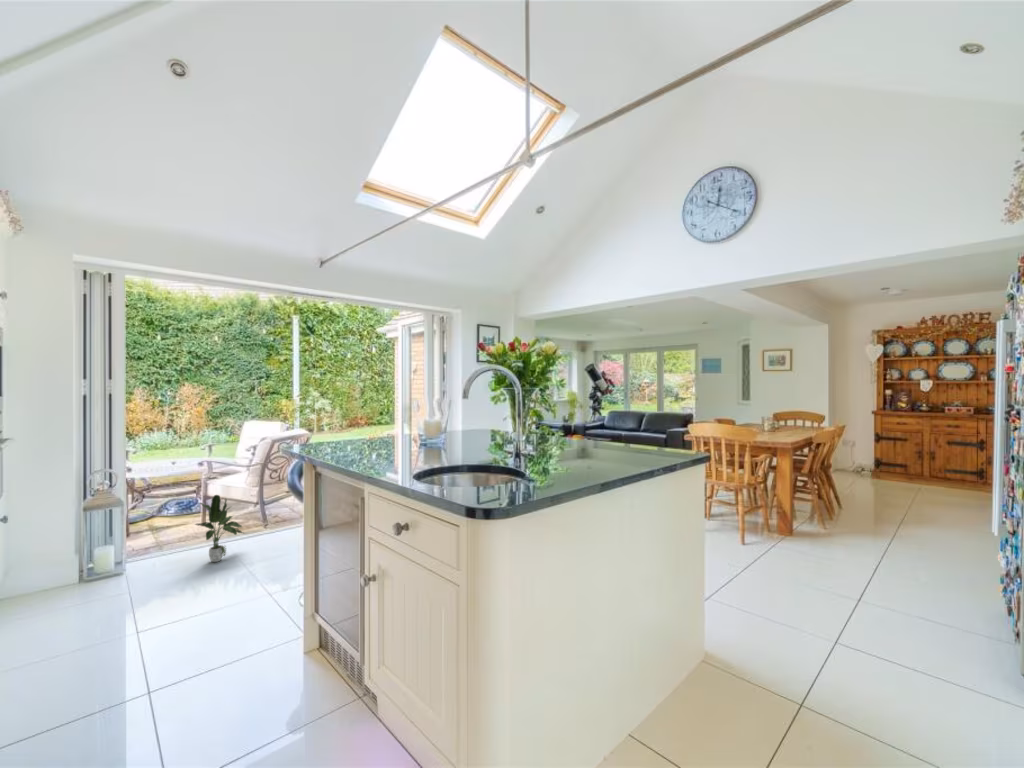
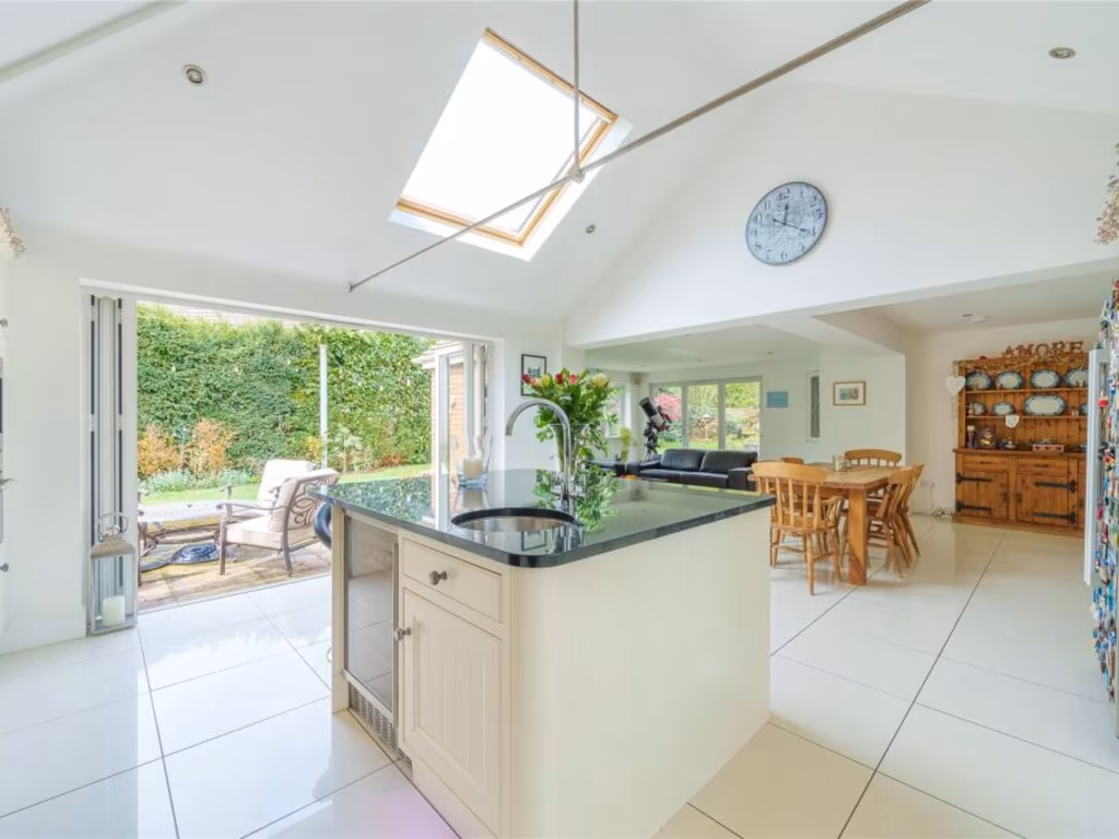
- potted plant (219, 528)
